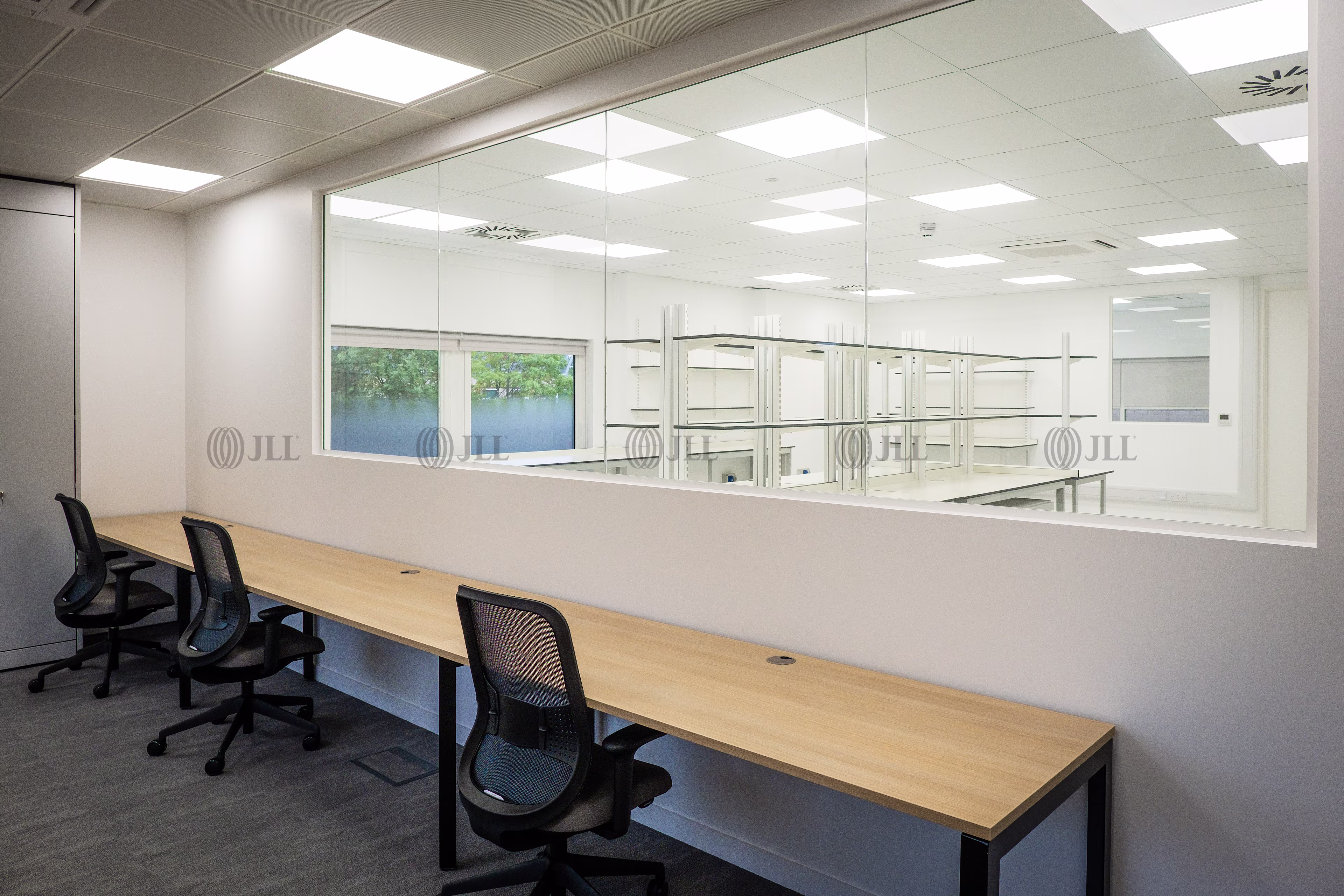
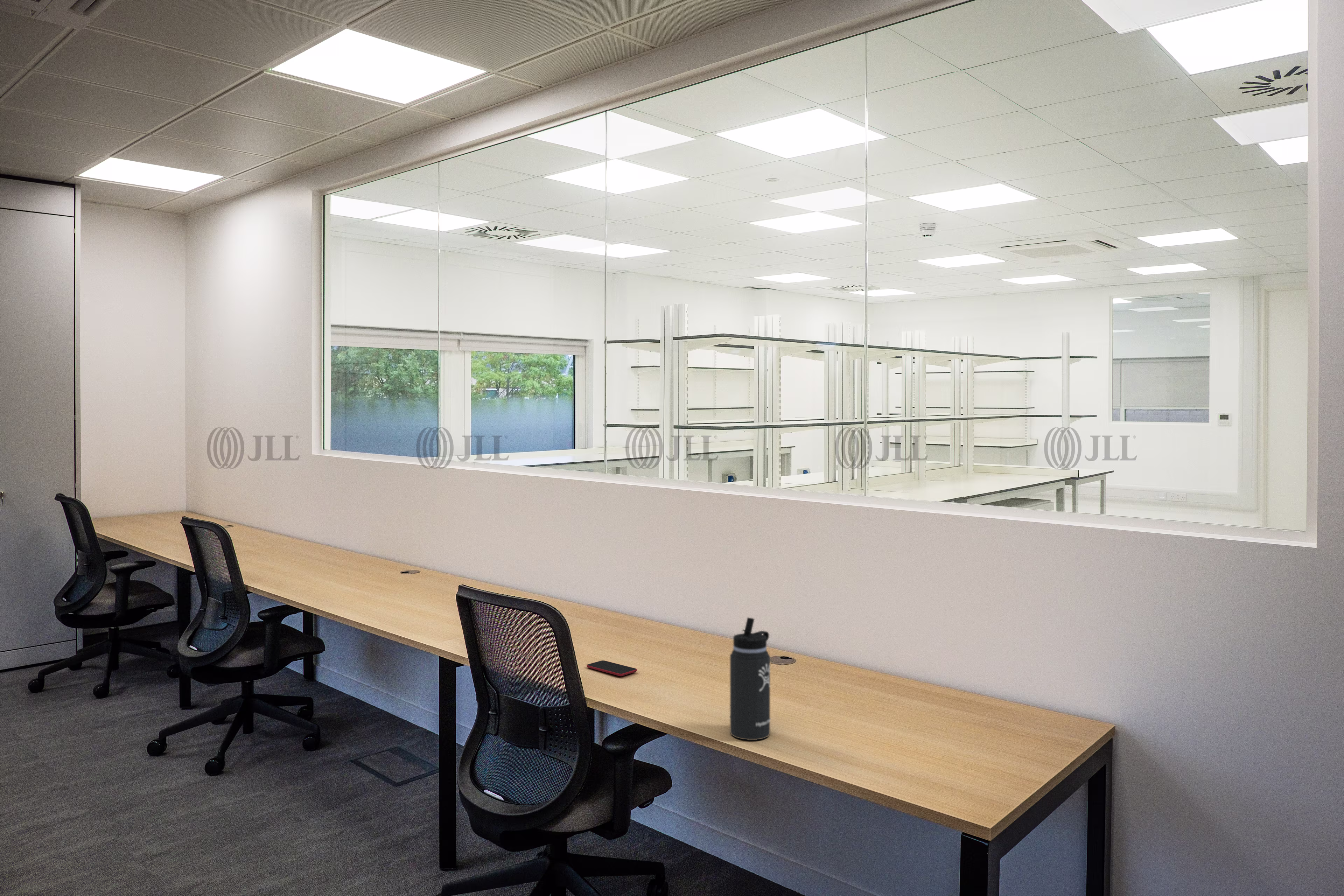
+ smartphone (611, 668)
+ thermos bottle (752, 674)
